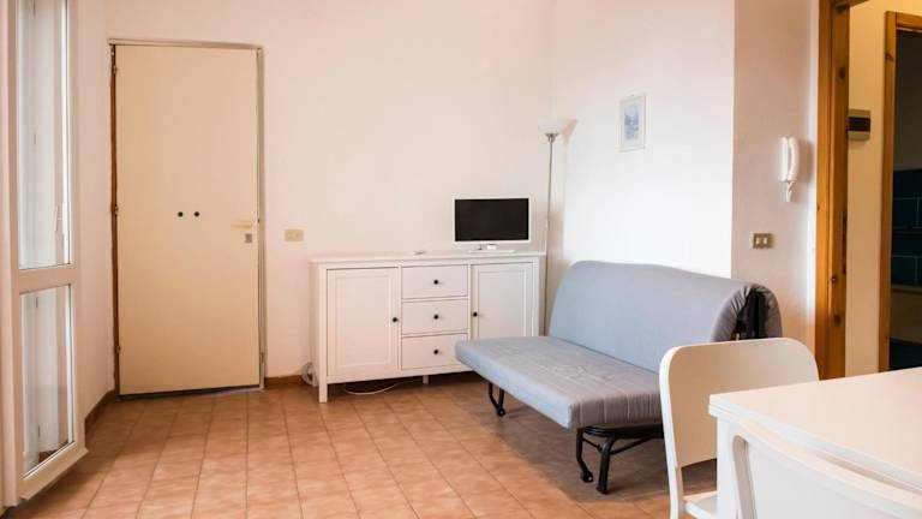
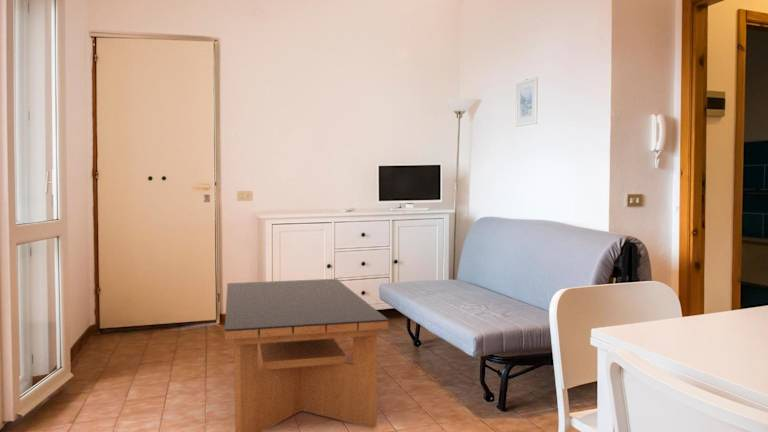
+ coffee table (294, 344)
